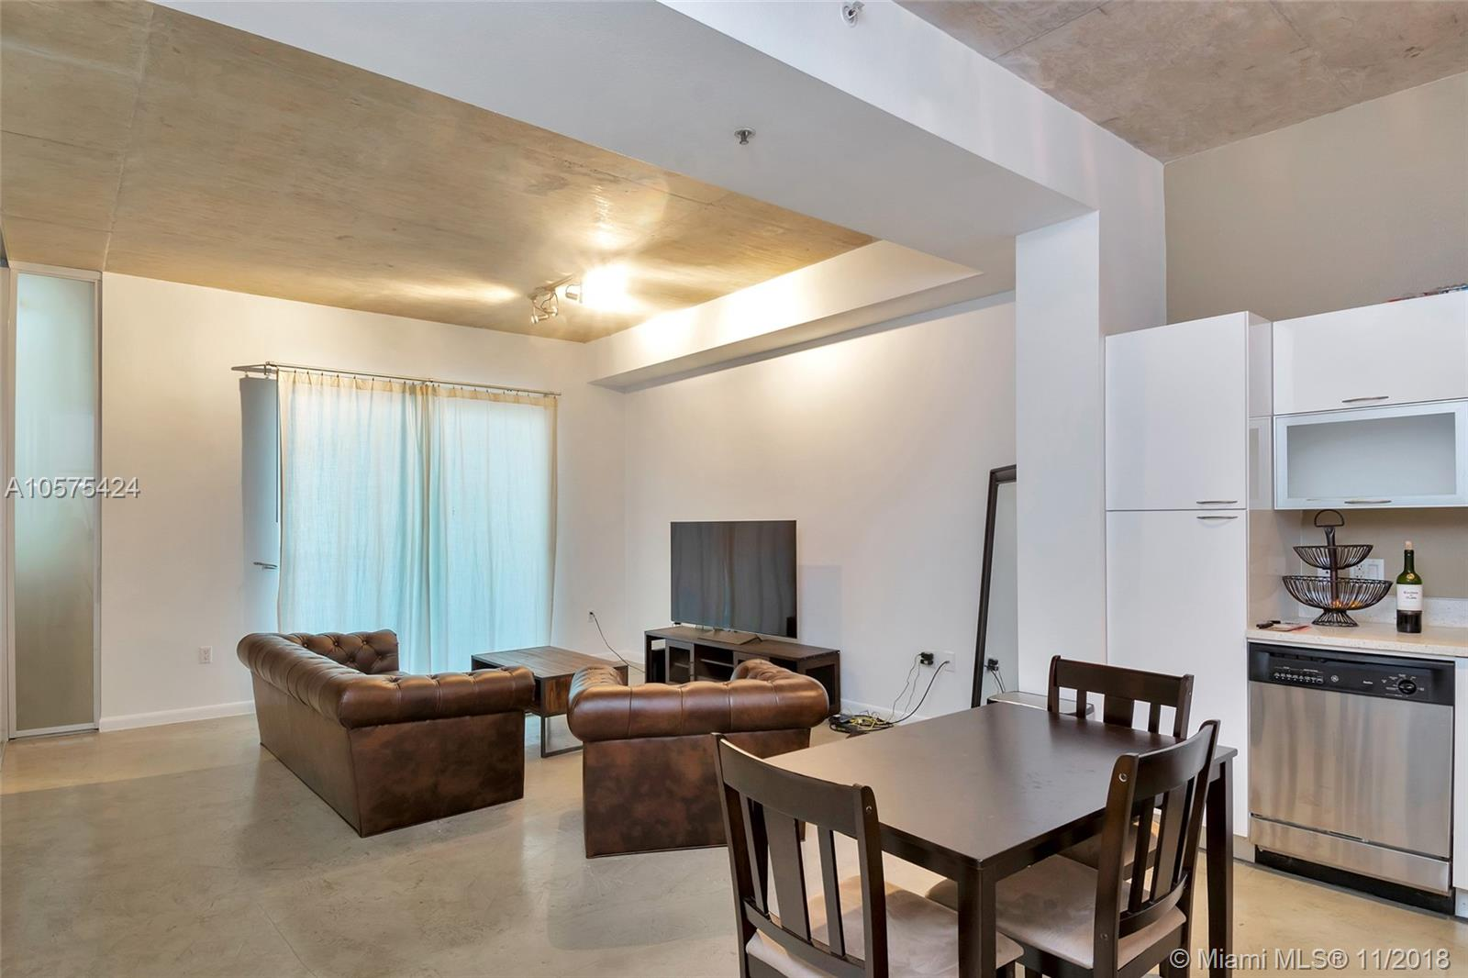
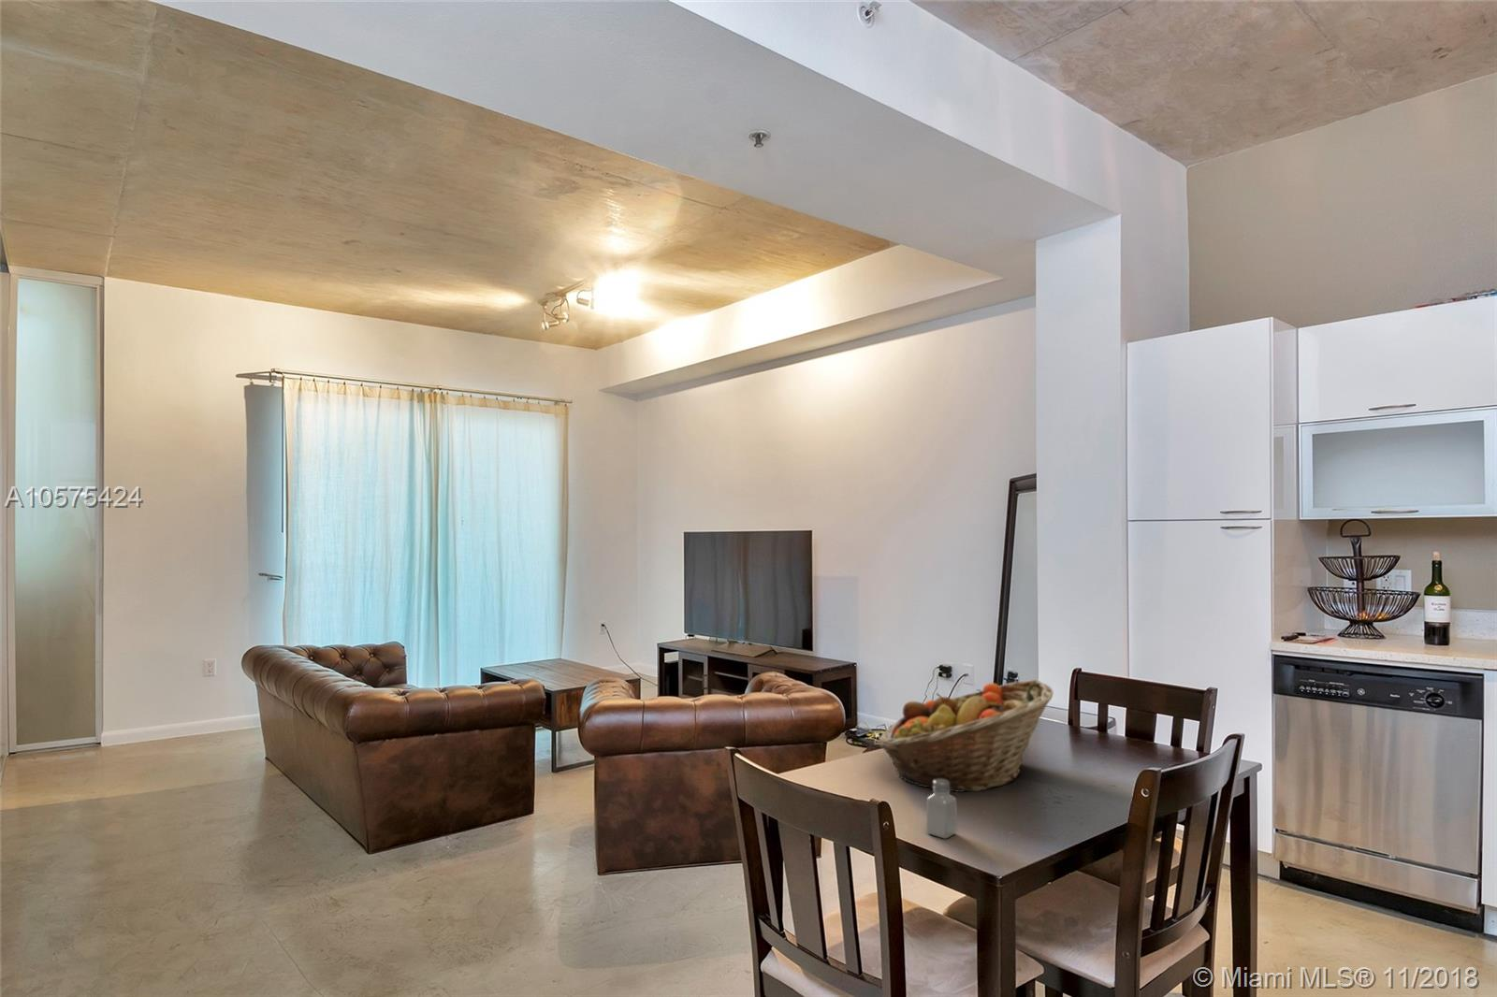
+ fruit basket (966, 728)
+ saltshaker (942, 807)
